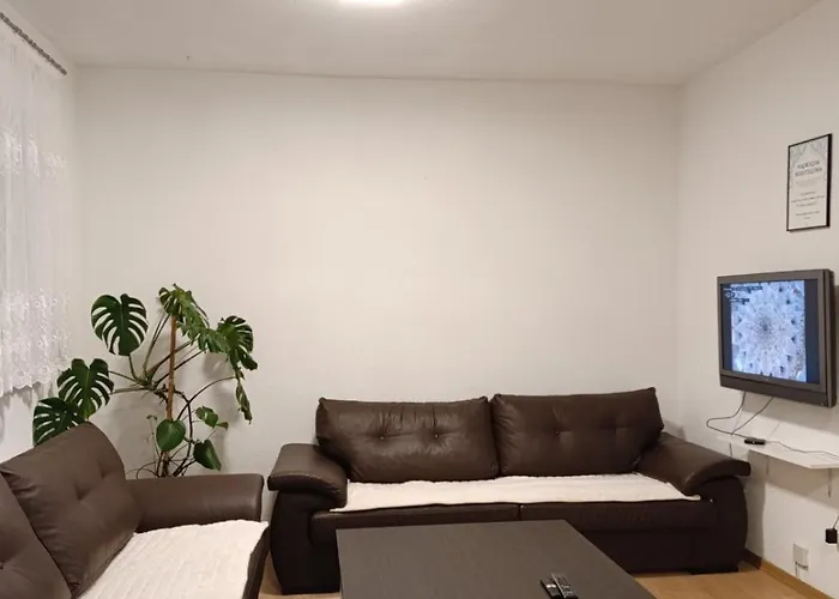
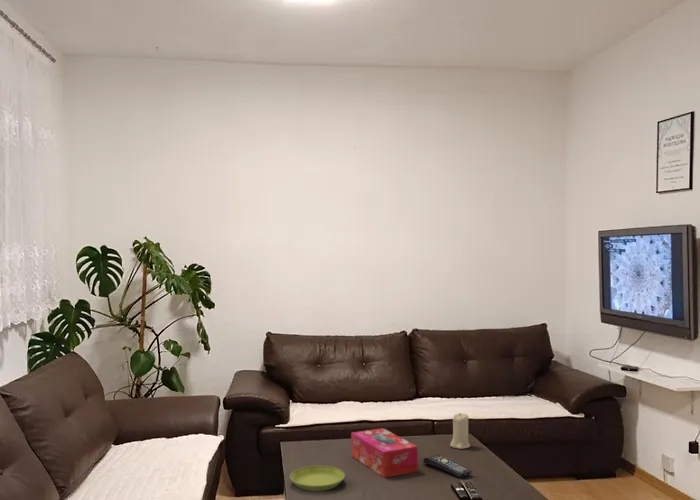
+ remote control (446, 465)
+ candle (460, 429)
+ saucer (317, 479)
+ tissue box (383, 451)
